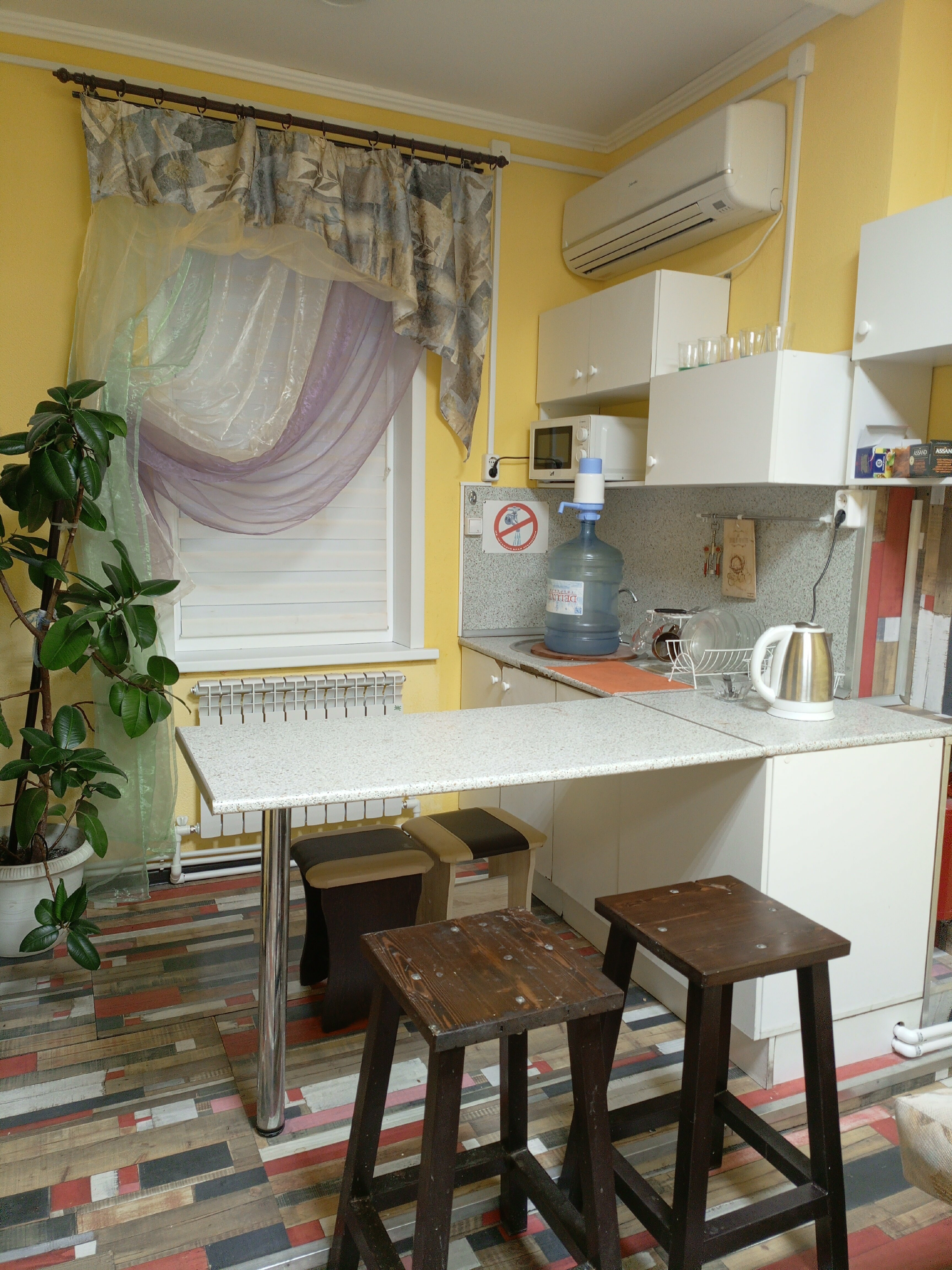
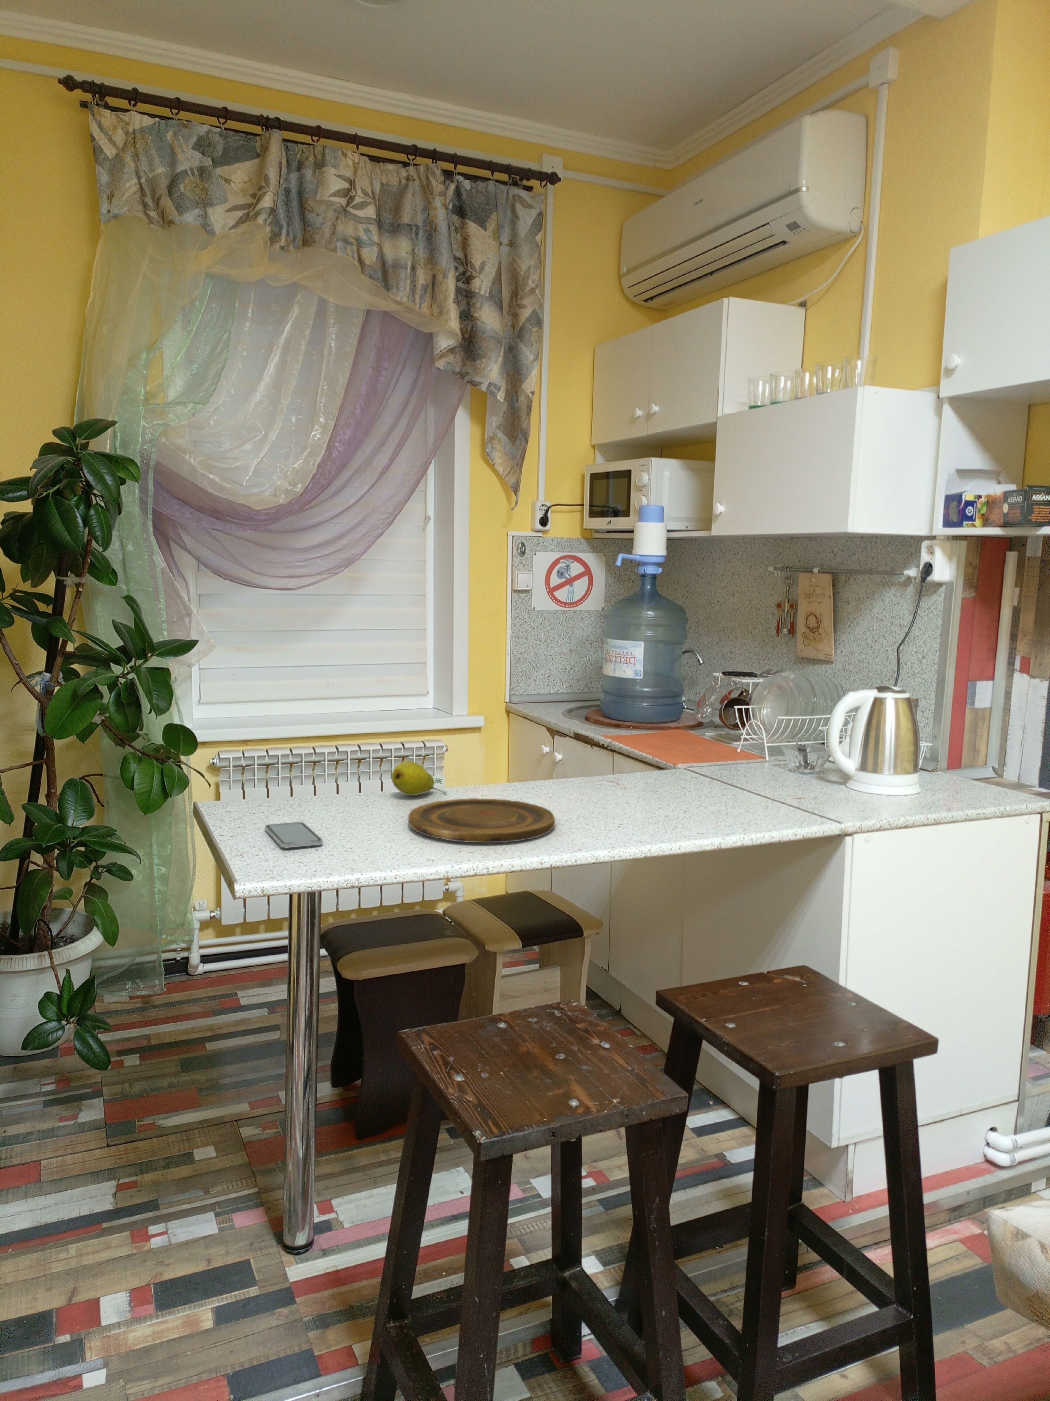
+ smartphone (293, 834)
+ fruit (418, 778)
+ plate (482, 819)
